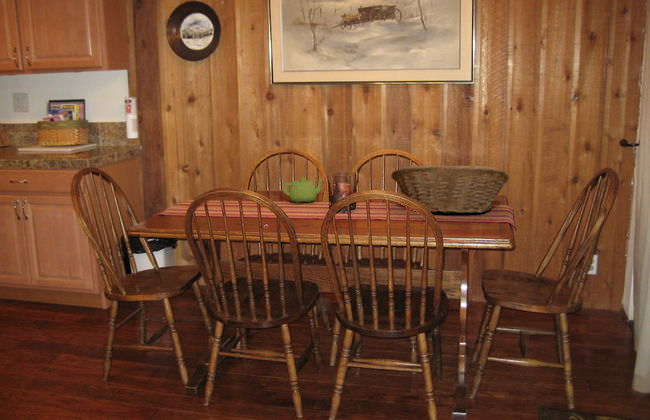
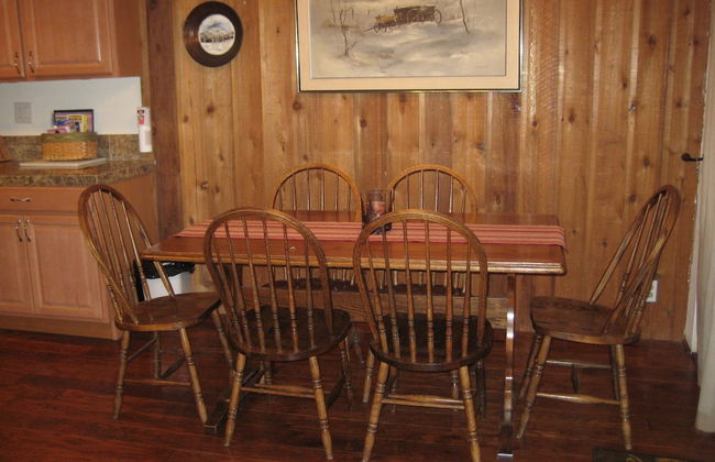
- teapot (304, 189)
- fruit basket (448, 185)
